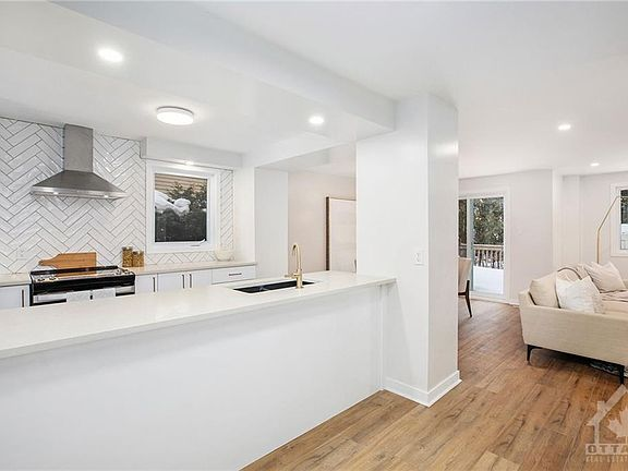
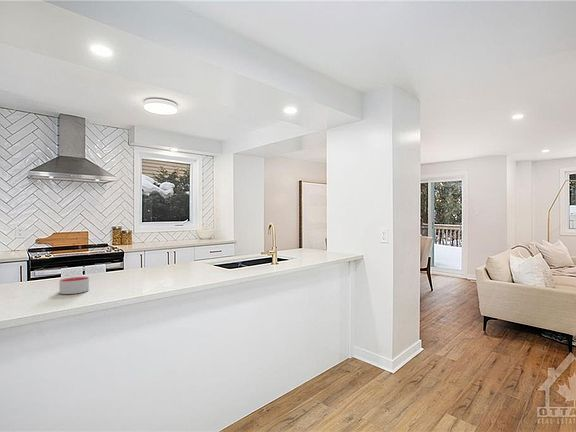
+ candle (74, 284)
